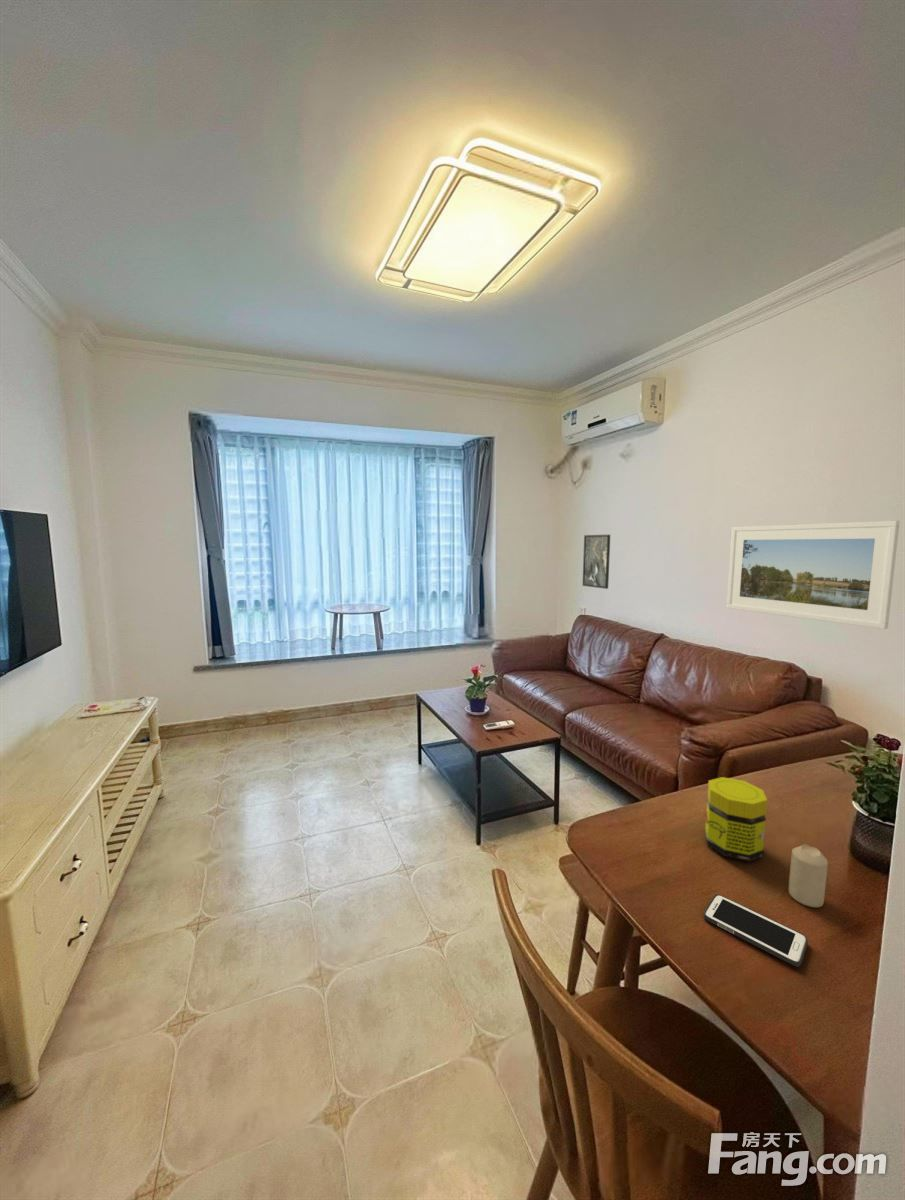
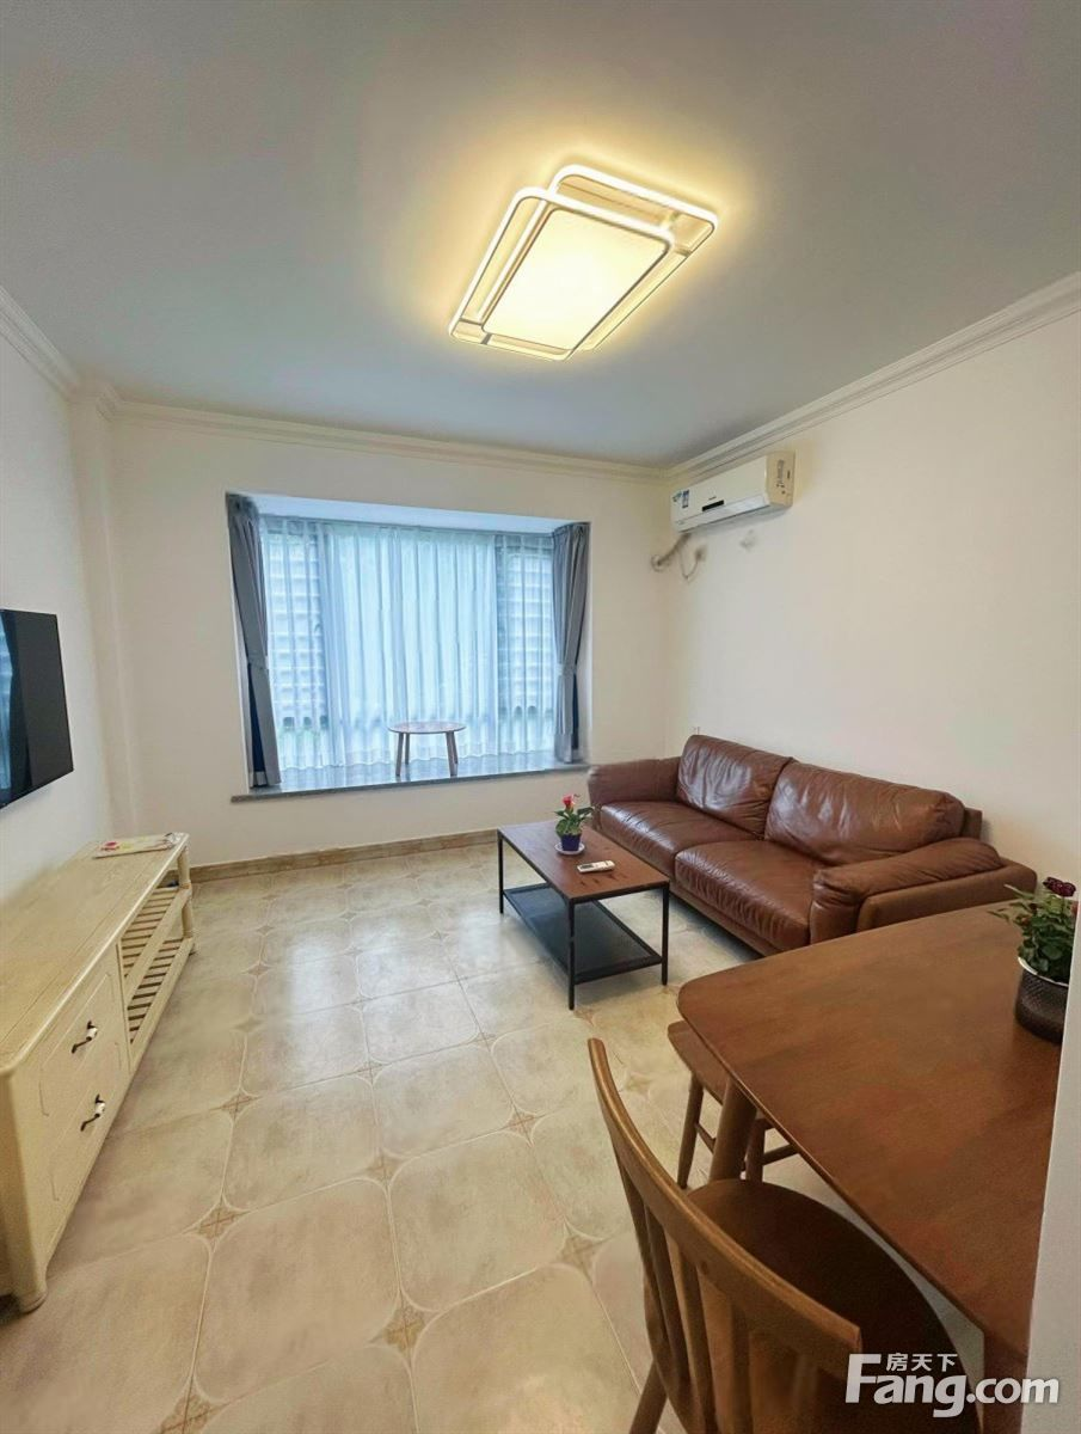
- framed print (799, 571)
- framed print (595, 561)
- candle (807, 873)
- jar (734, 818)
- cell phone (753, 927)
